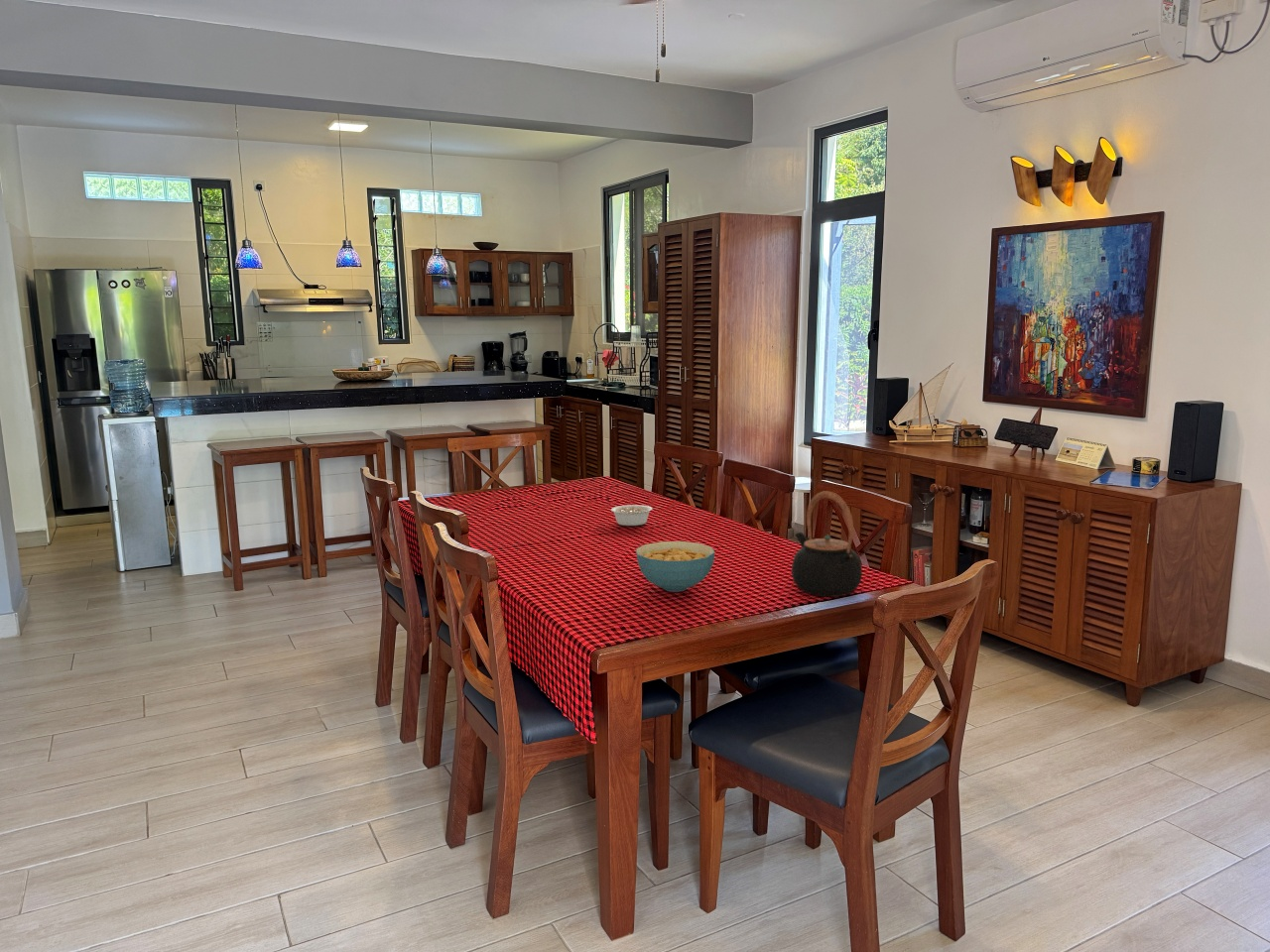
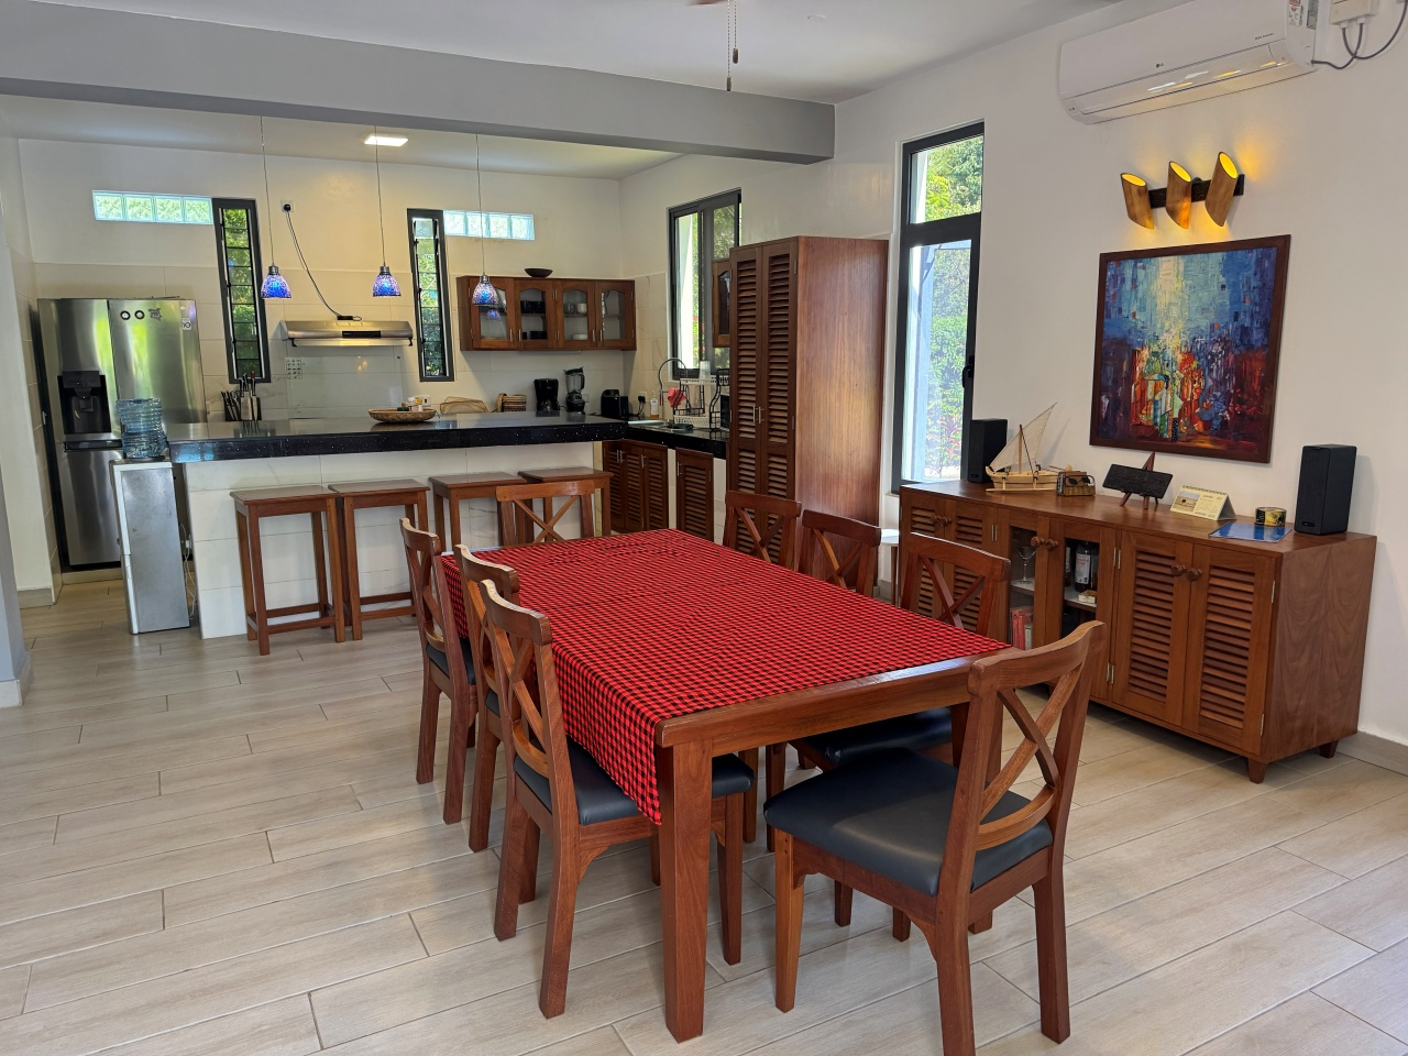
- cereal bowl (675, 569)
- legume (633, 514)
- teapot (823, 538)
